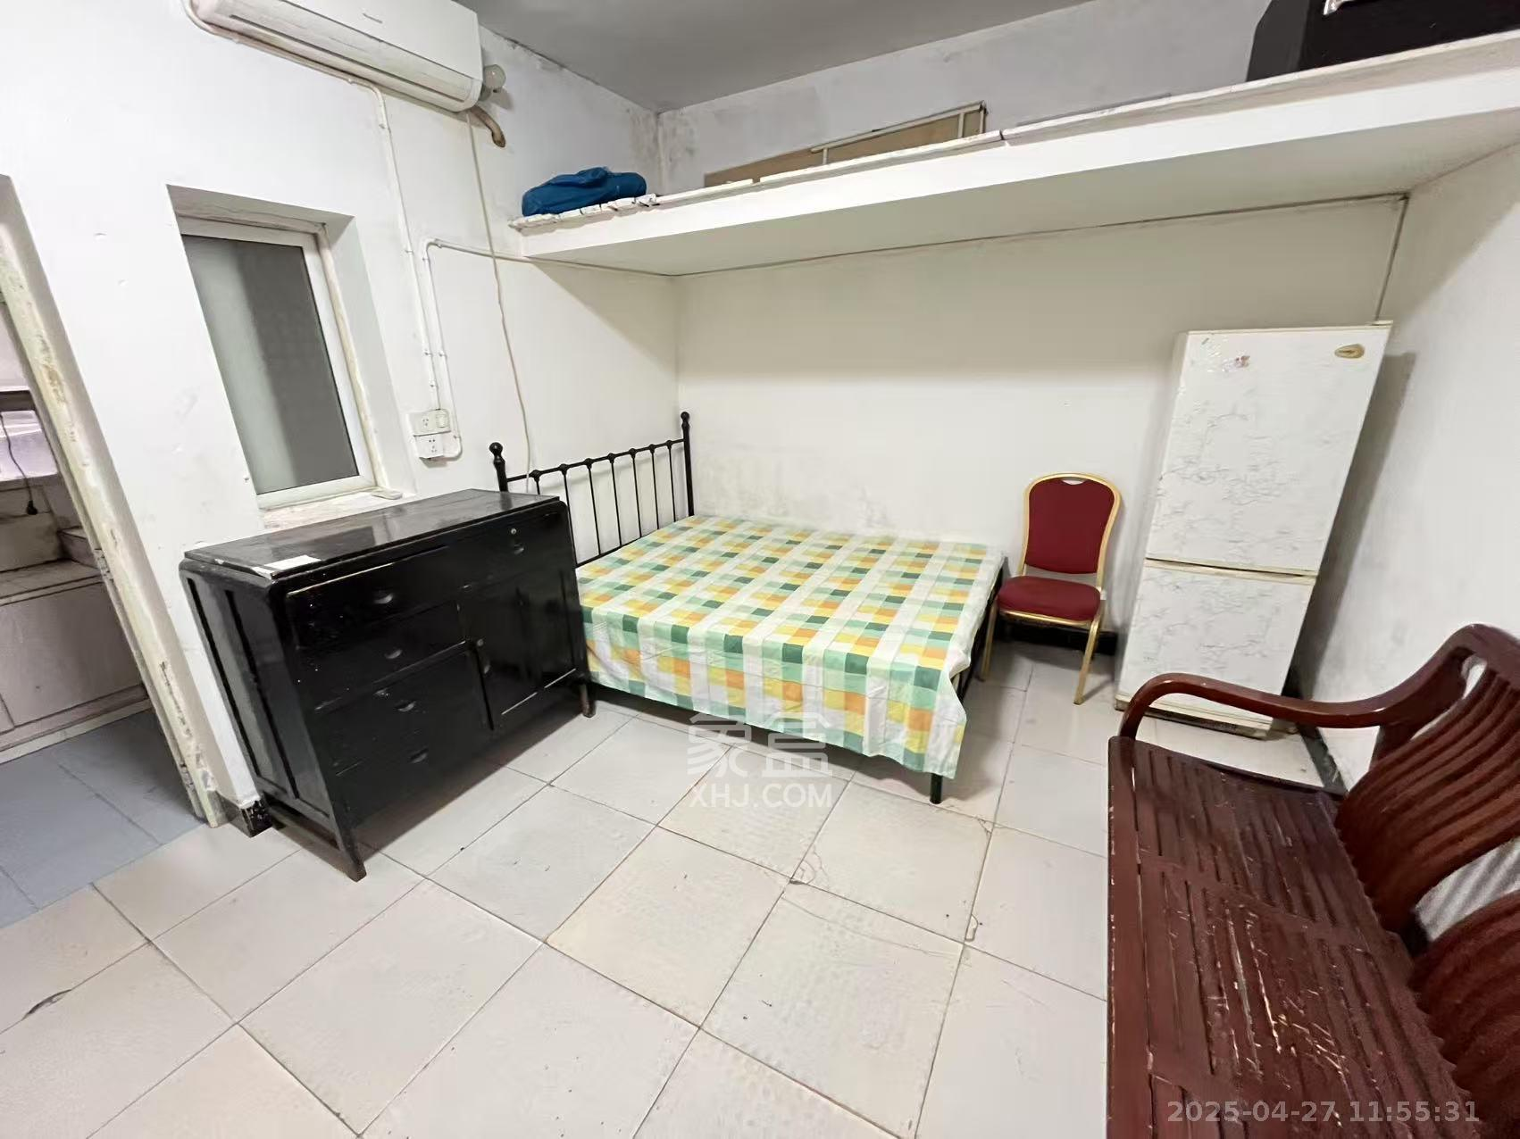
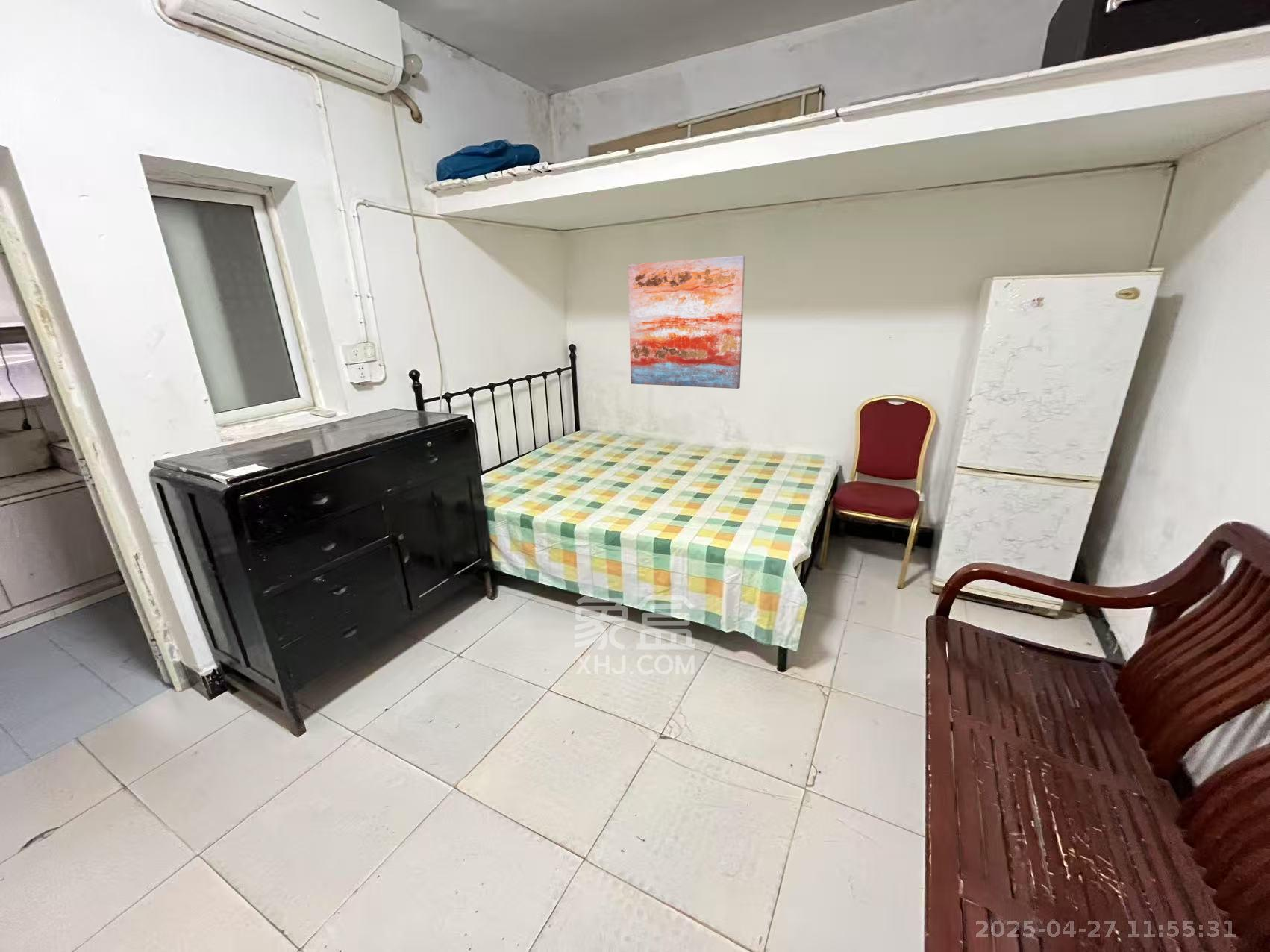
+ wall art (683, 325)
